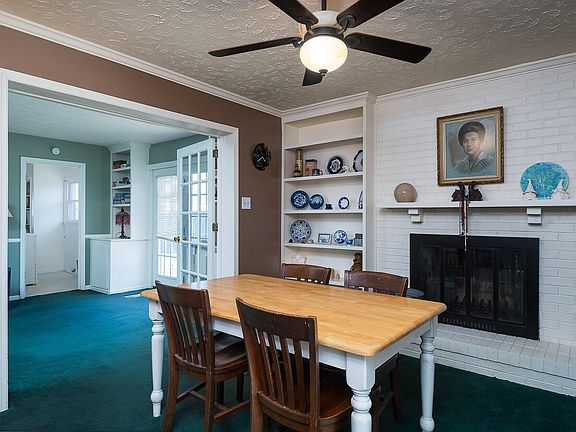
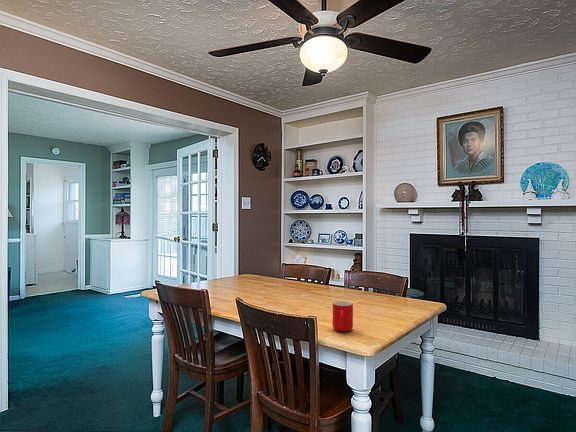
+ cup (342, 317)
